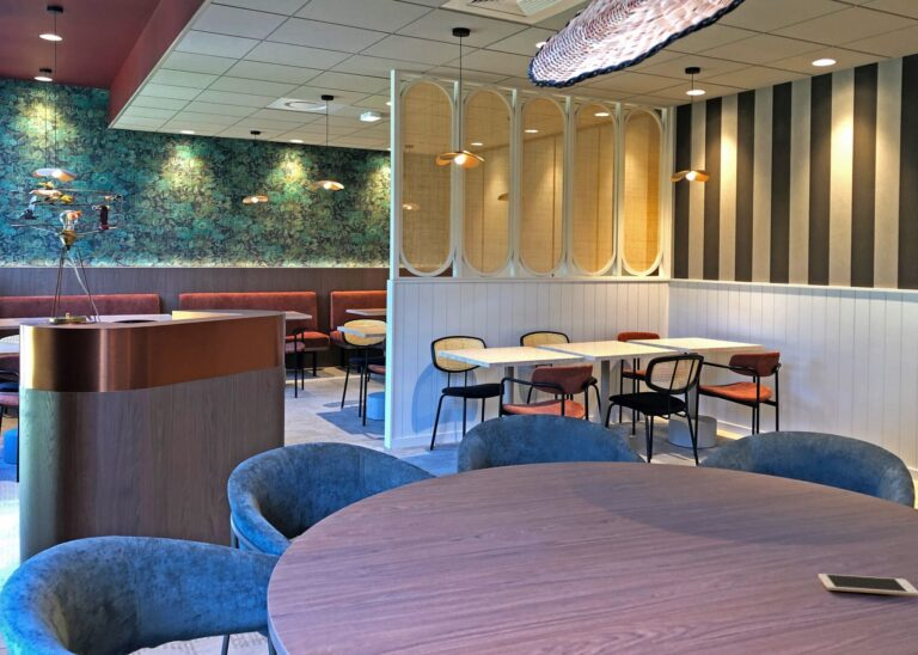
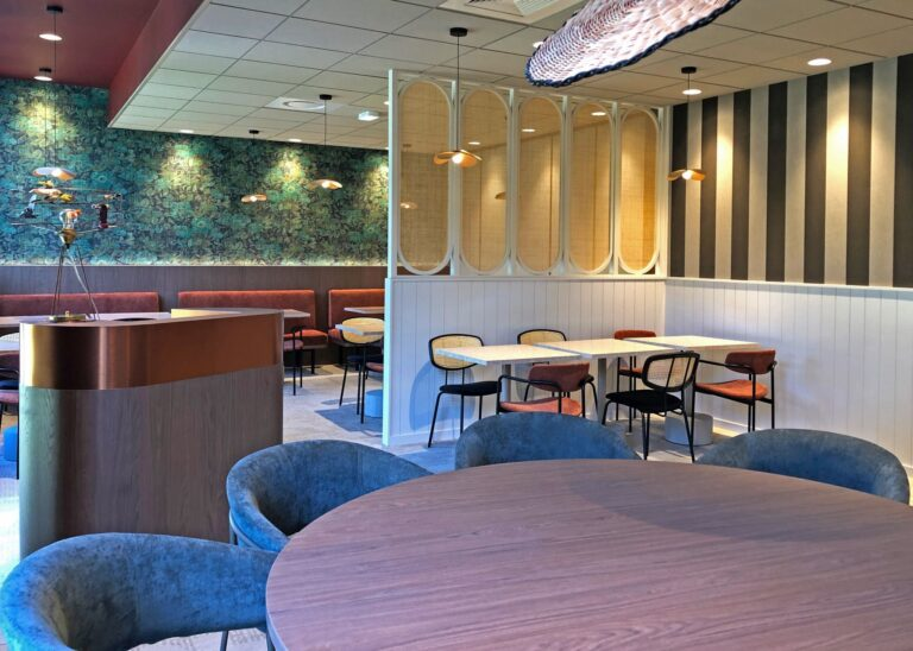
- cell phone (867, 584)
